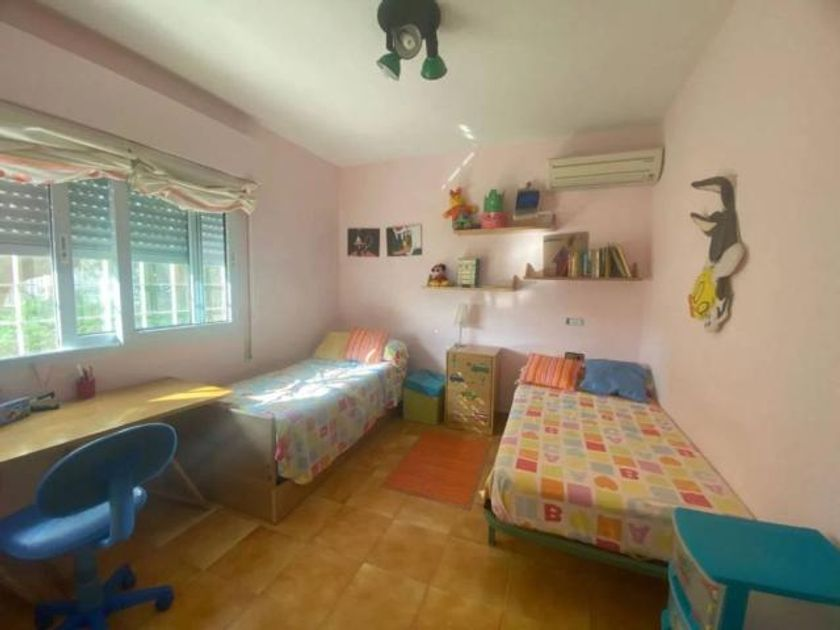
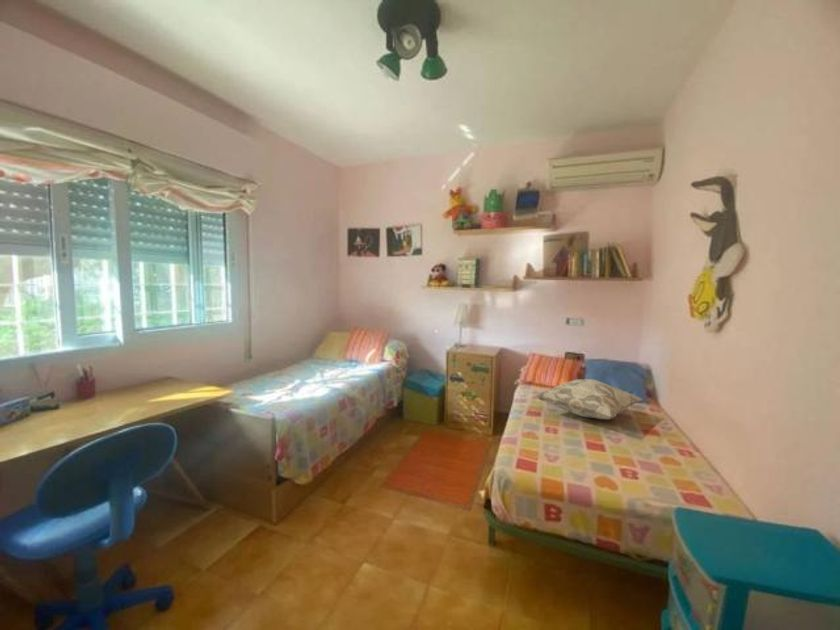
+ decorative pillow (588, 397)
